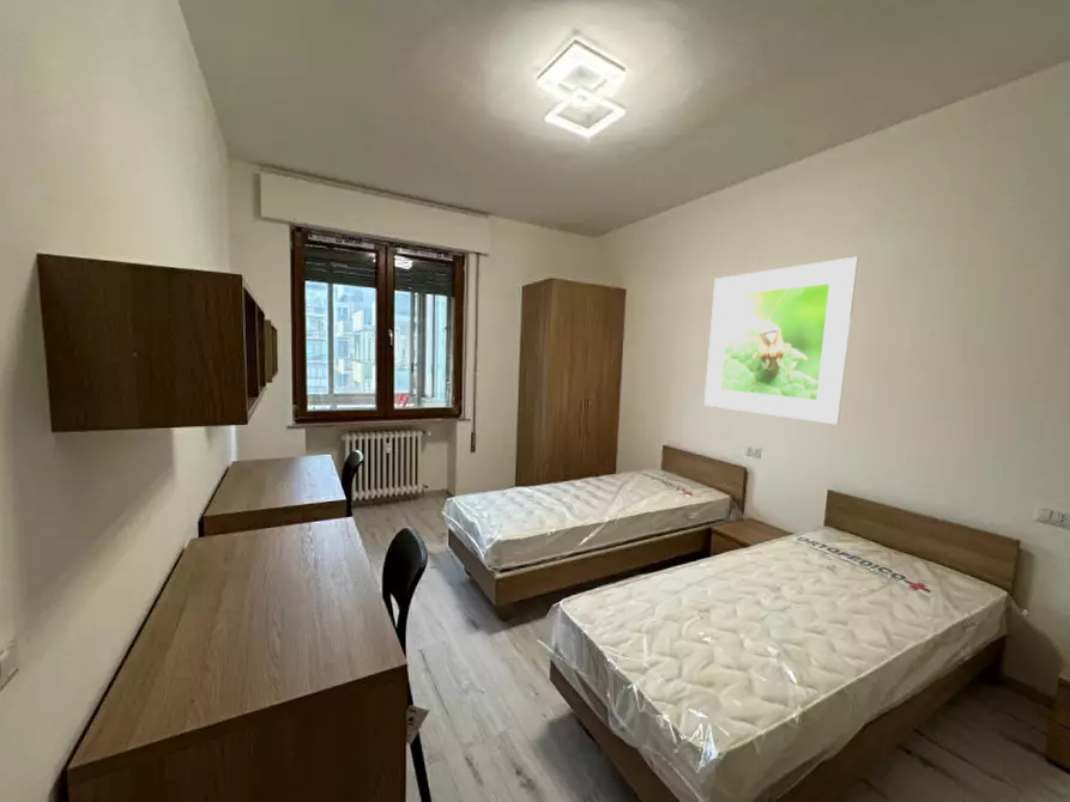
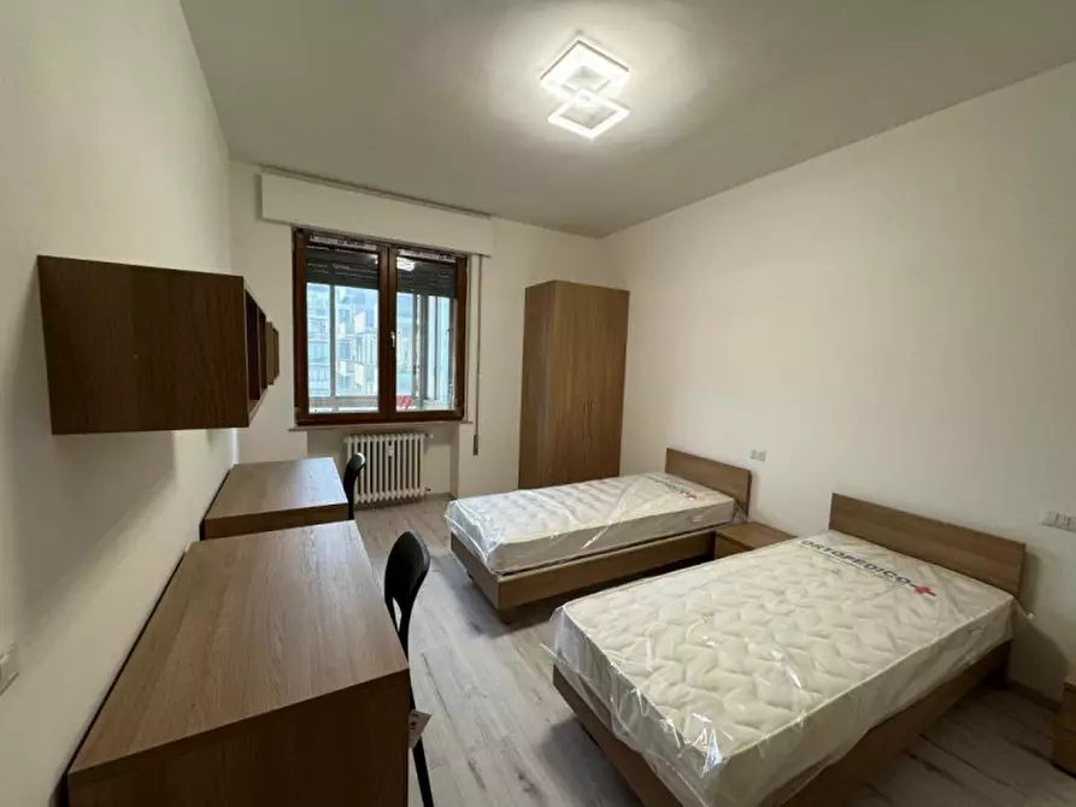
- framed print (769, 342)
